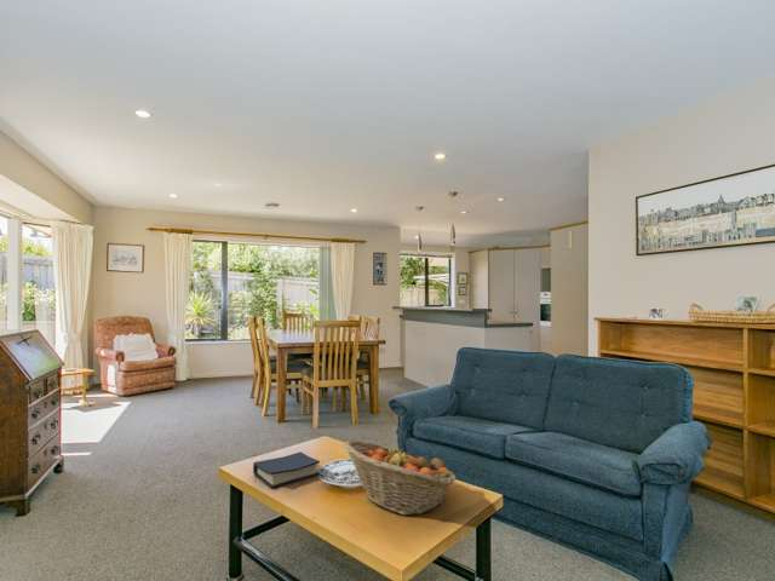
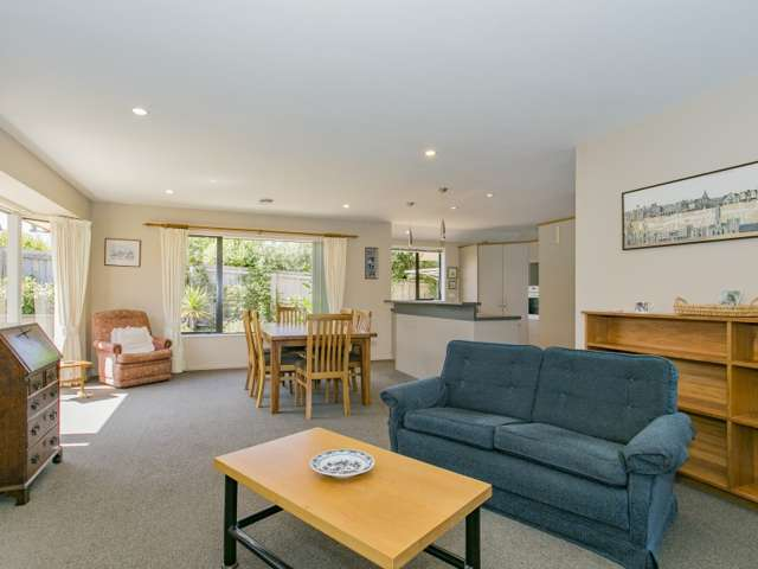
- fruit basket (397, 470)
- hardback book (286, 466)
